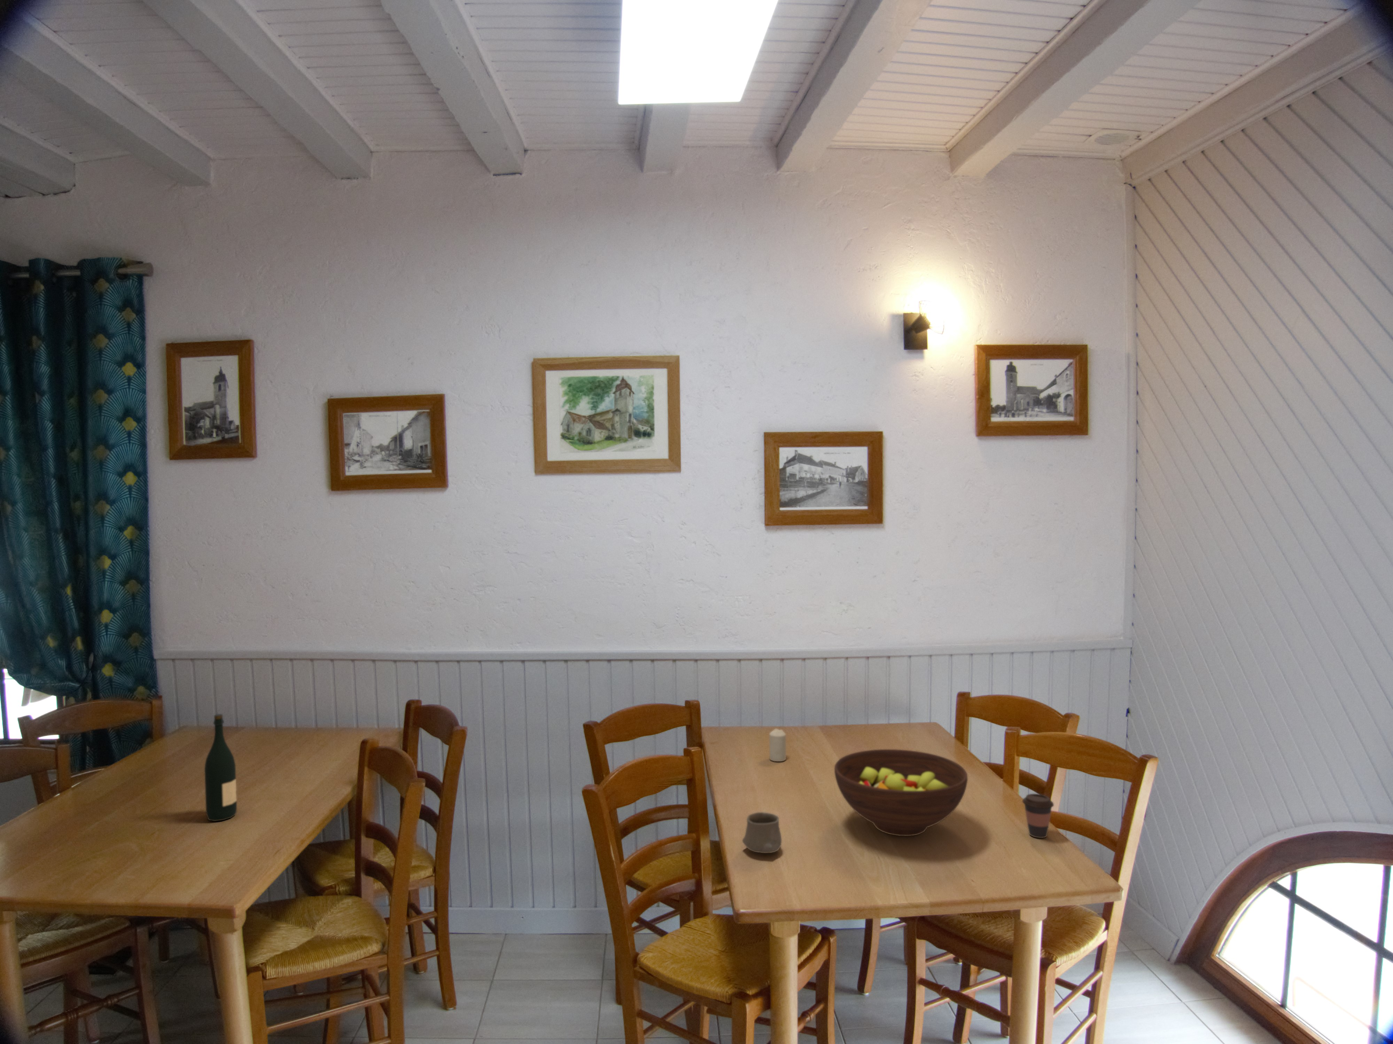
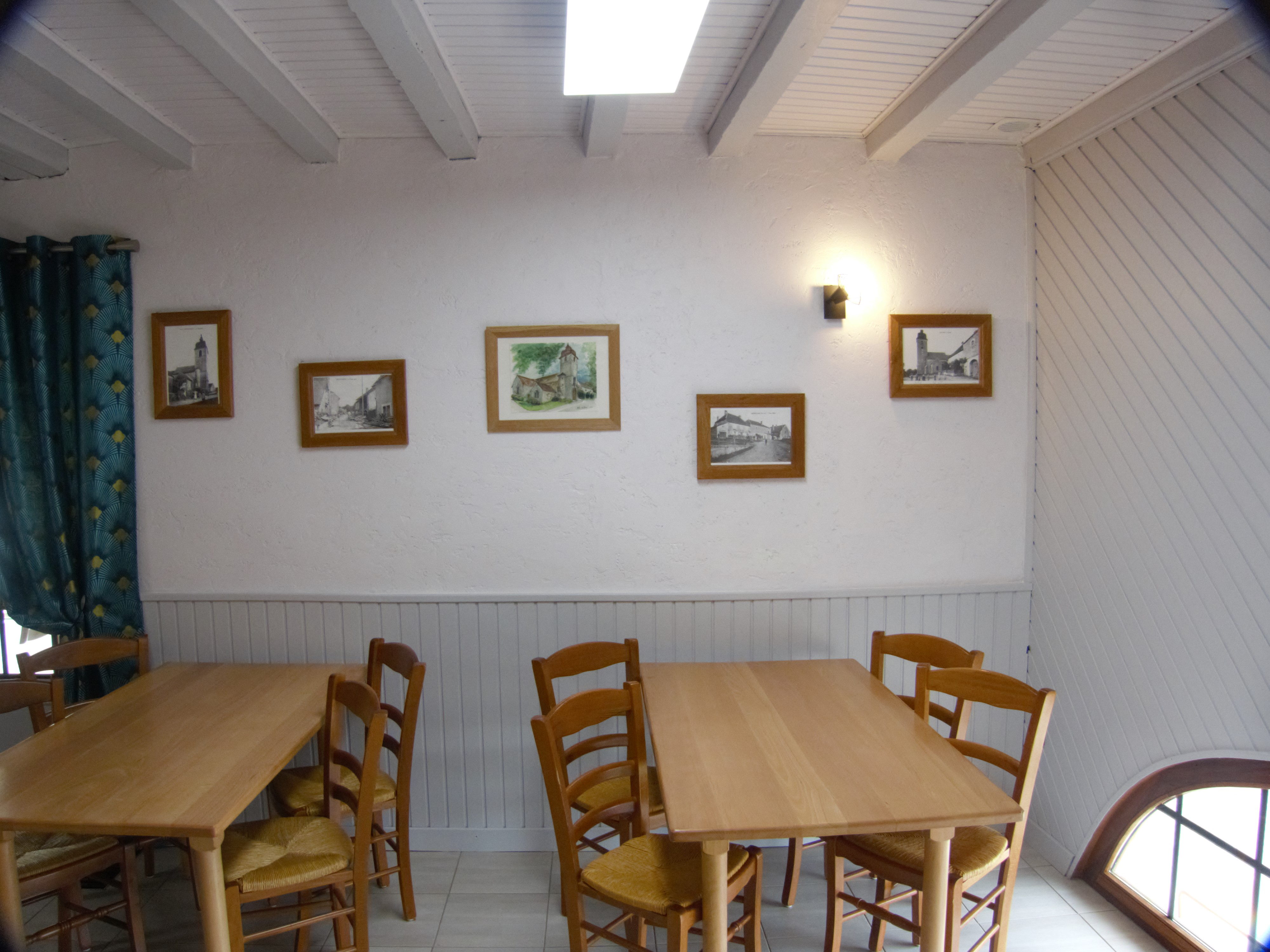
- wine bottle (219, 765)
- candle (778, 745)
- fruit bowl (899, 798)
- cup (762, 833)
- coffee cup (1038, 816)
